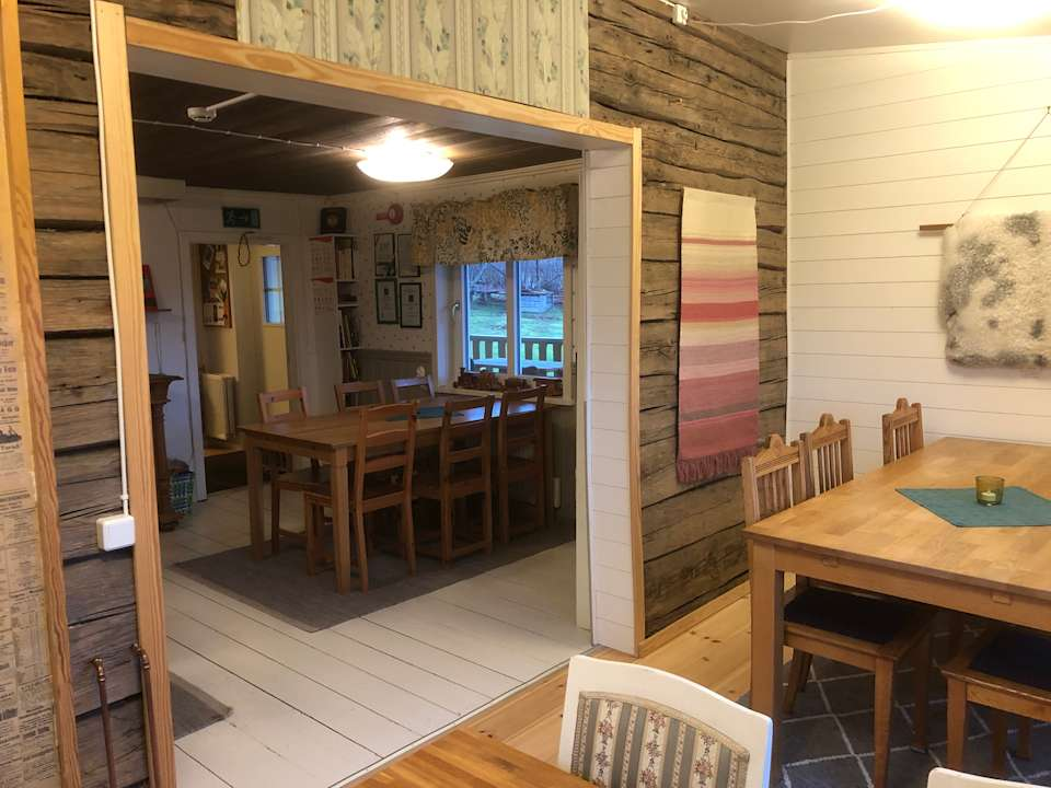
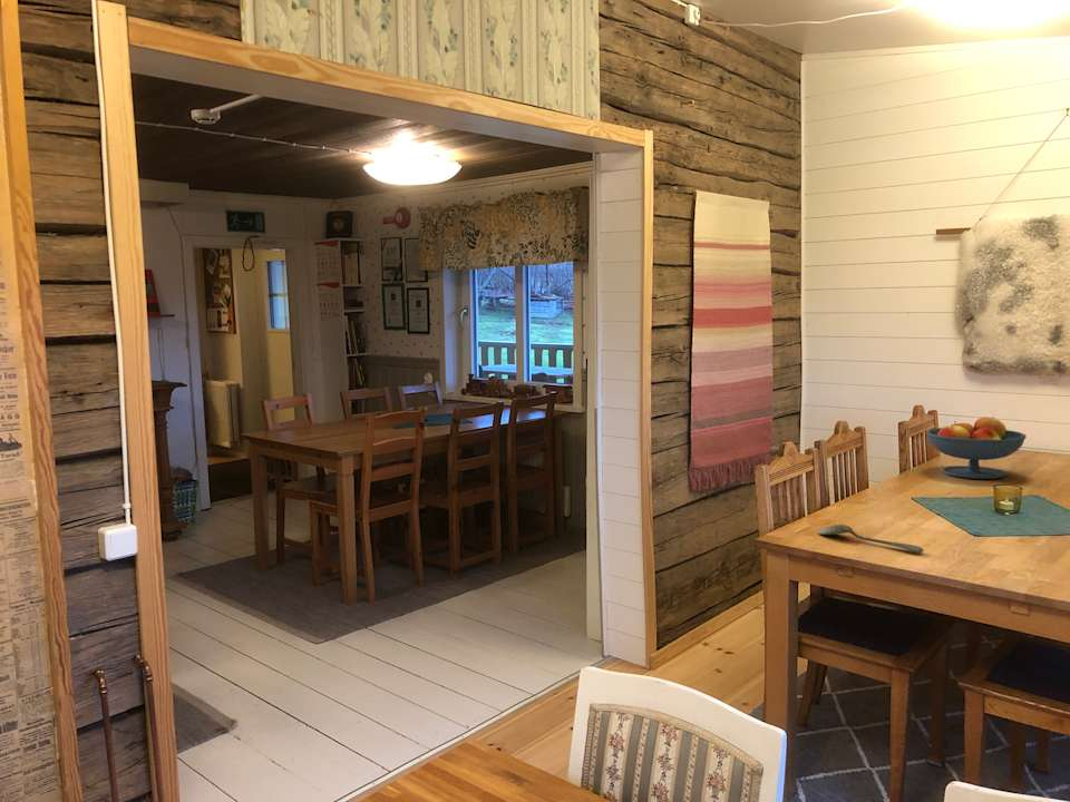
+ spoon (868, 538)
+ fruit bowl (974, 446)
